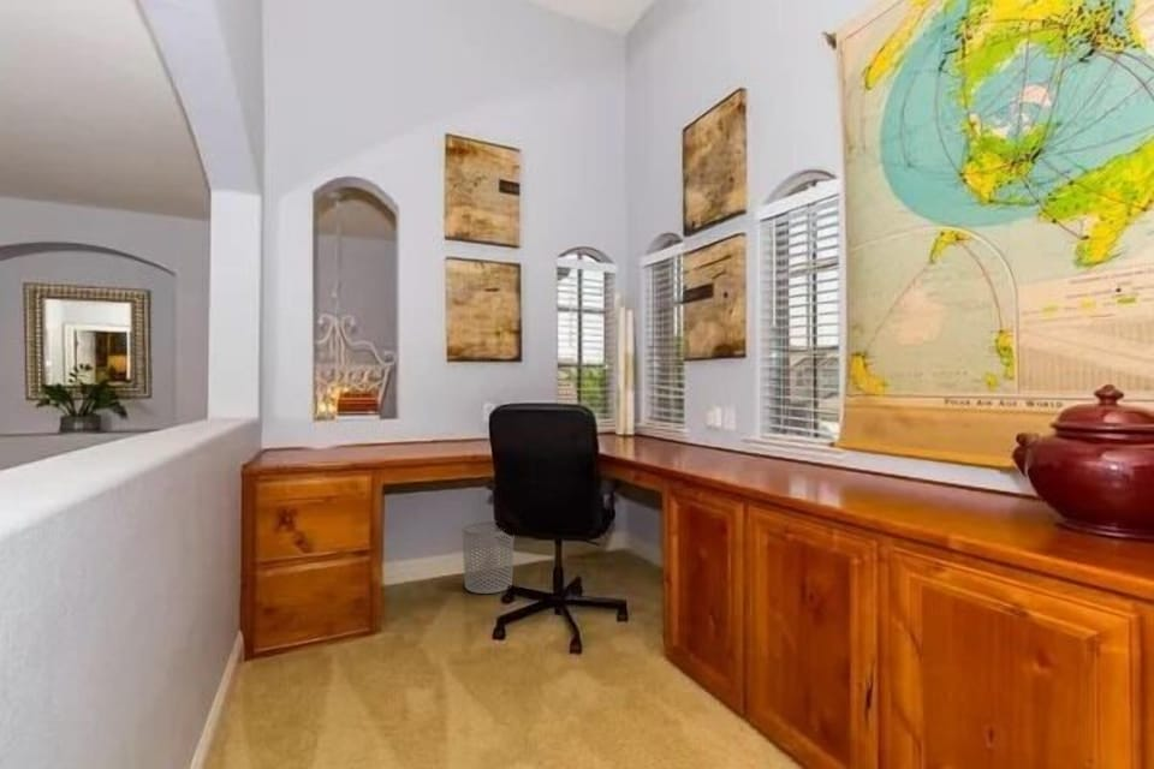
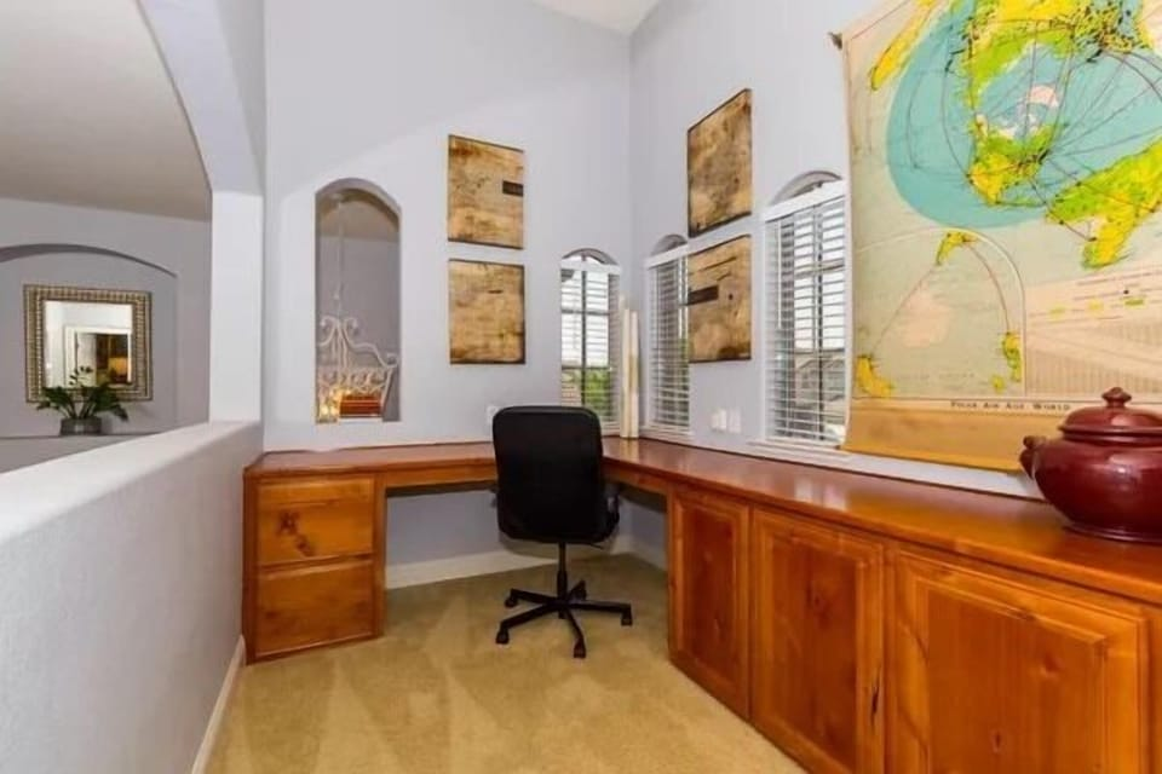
- waste bin (488, 556)
